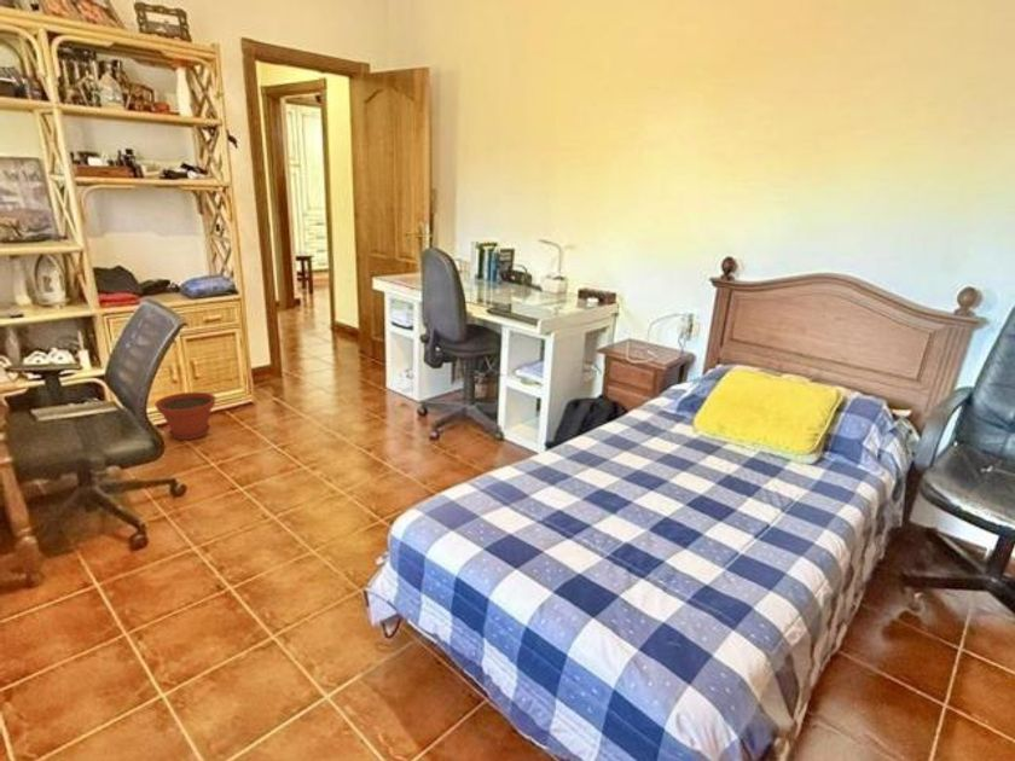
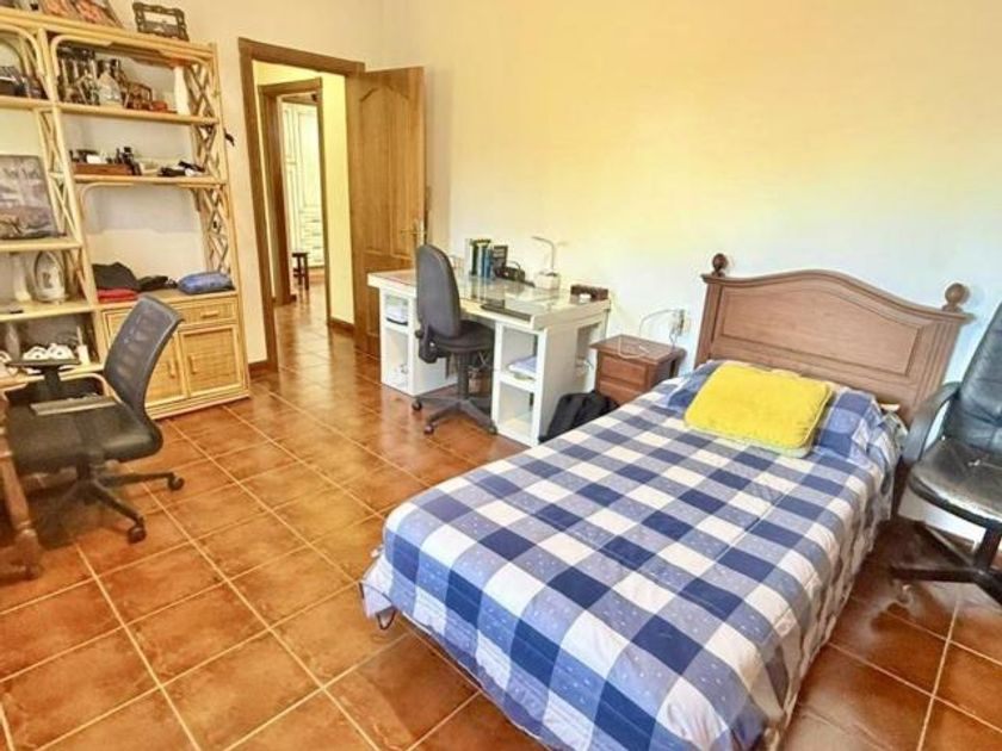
- plant pot (187, 417)
